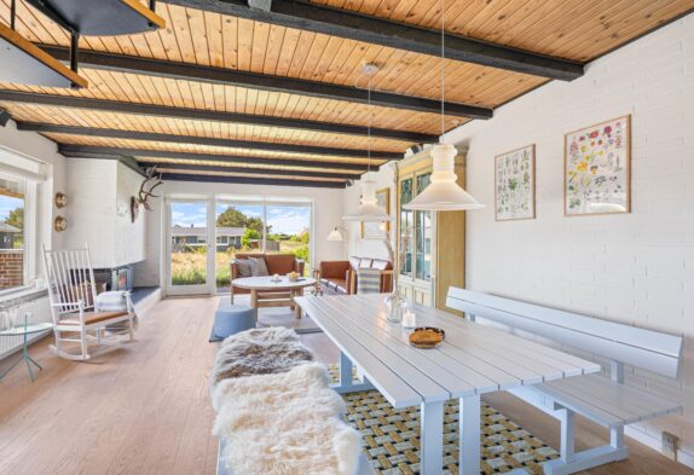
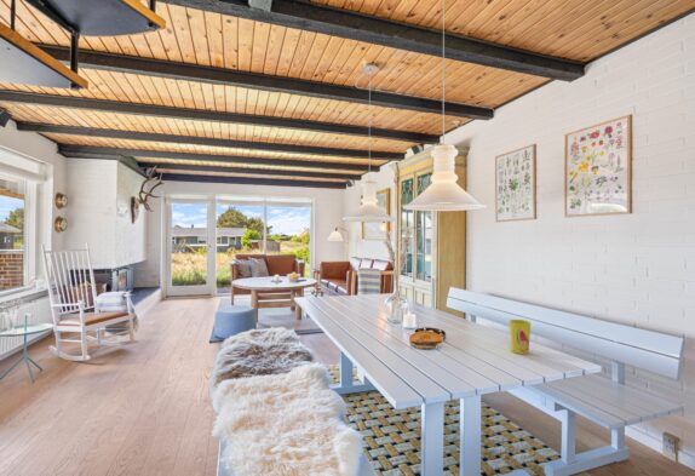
+ cup (519, 336)
